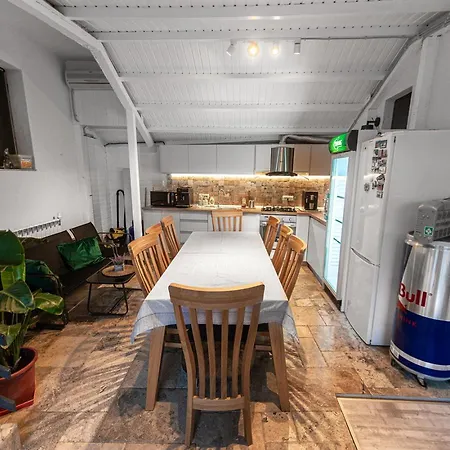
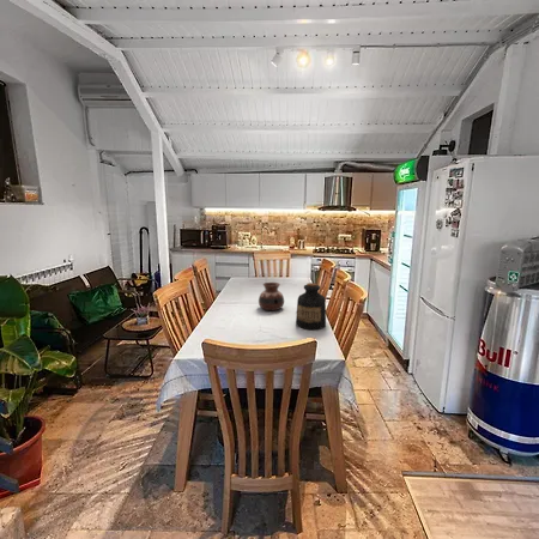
+ vase (271, 296)
+ bottle (311, 304)
